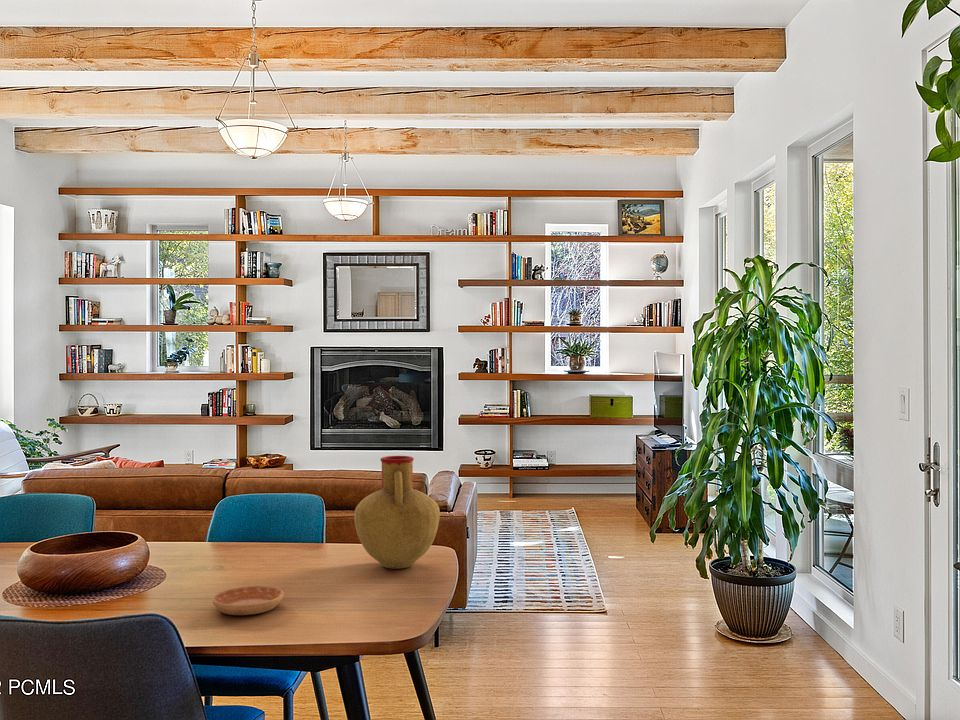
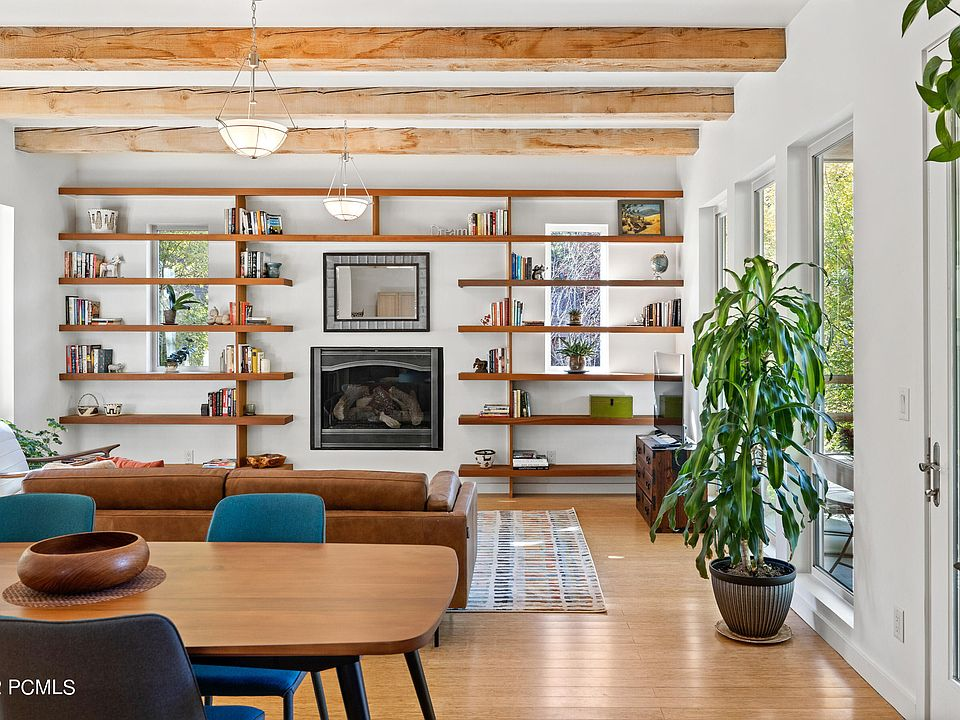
- vase (397, 511)
- saucer (248, 601)
